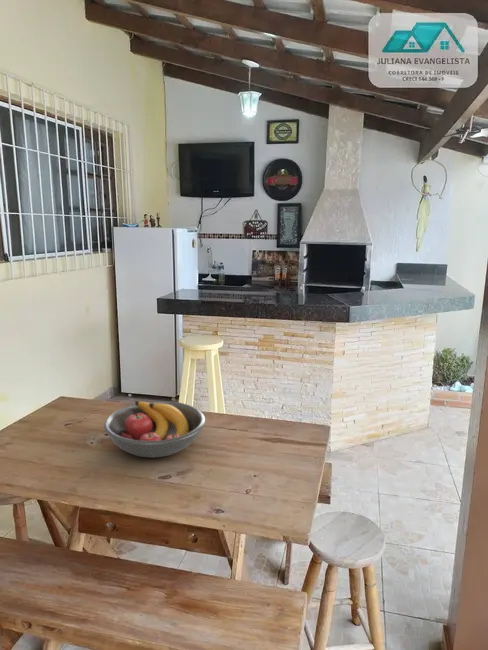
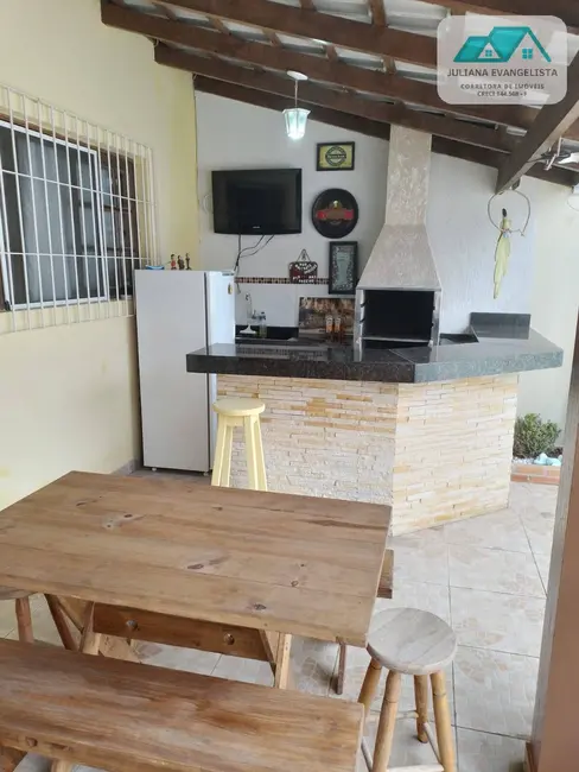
- fruit bowl (155, 429)
